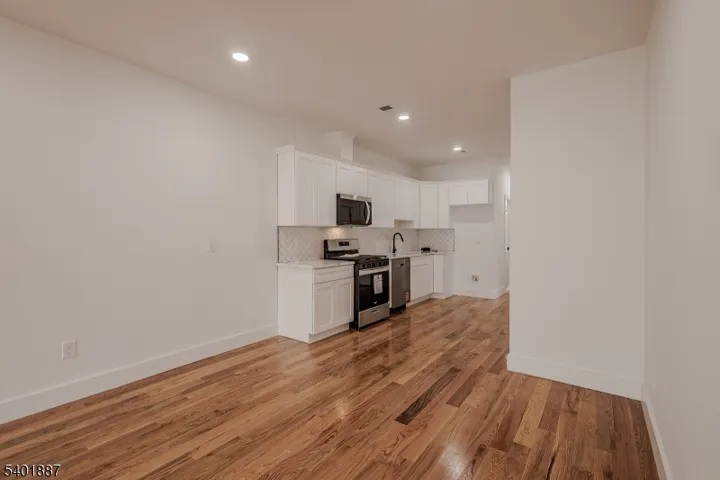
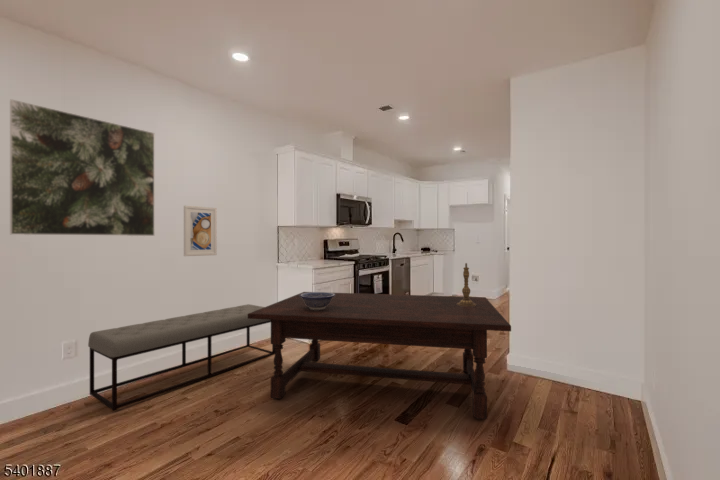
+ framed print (200, 231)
+ decorative bowl (317, 301)
+ candlestick (466, 283)
+ dining table (381, 343)
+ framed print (91, 176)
+ bench (195, 340)
